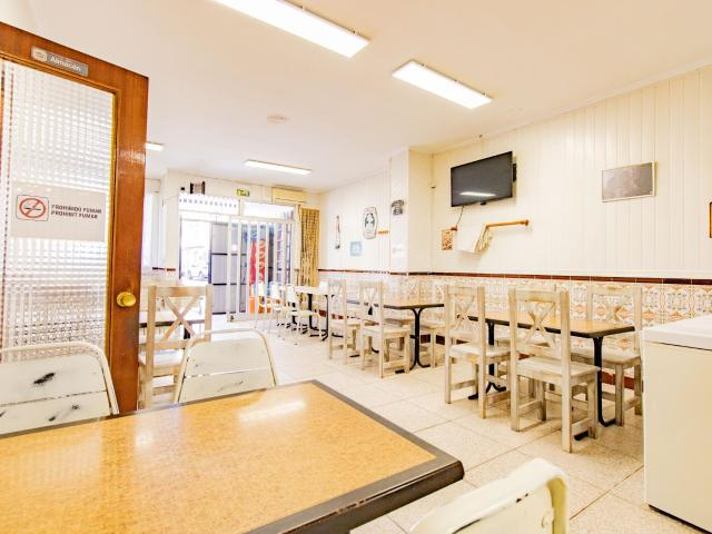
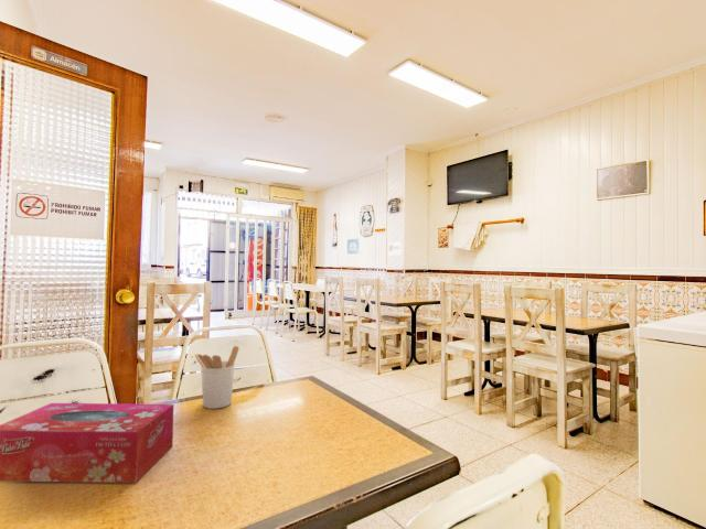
+ tissue box (89, 439)
+ utensil holder (215, 377)
